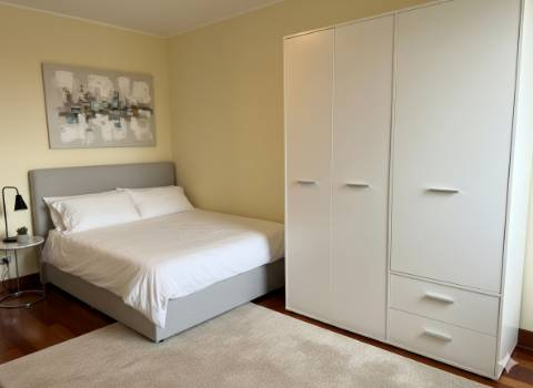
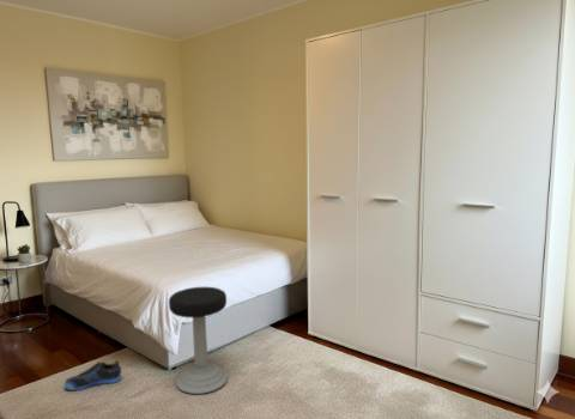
+ stool (199, 338)
+ sneaker (92, 374)
